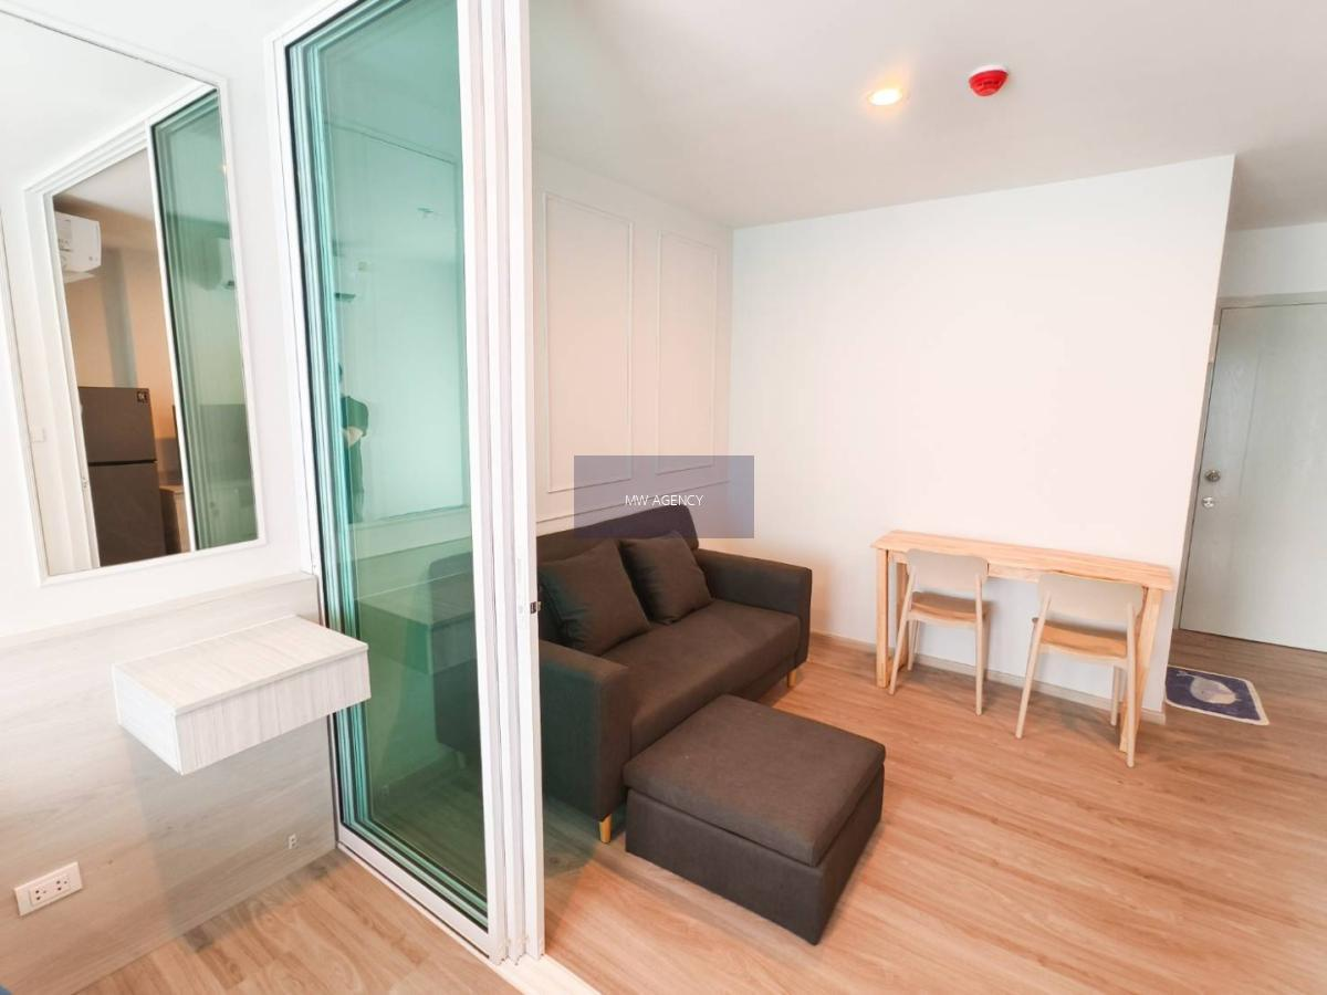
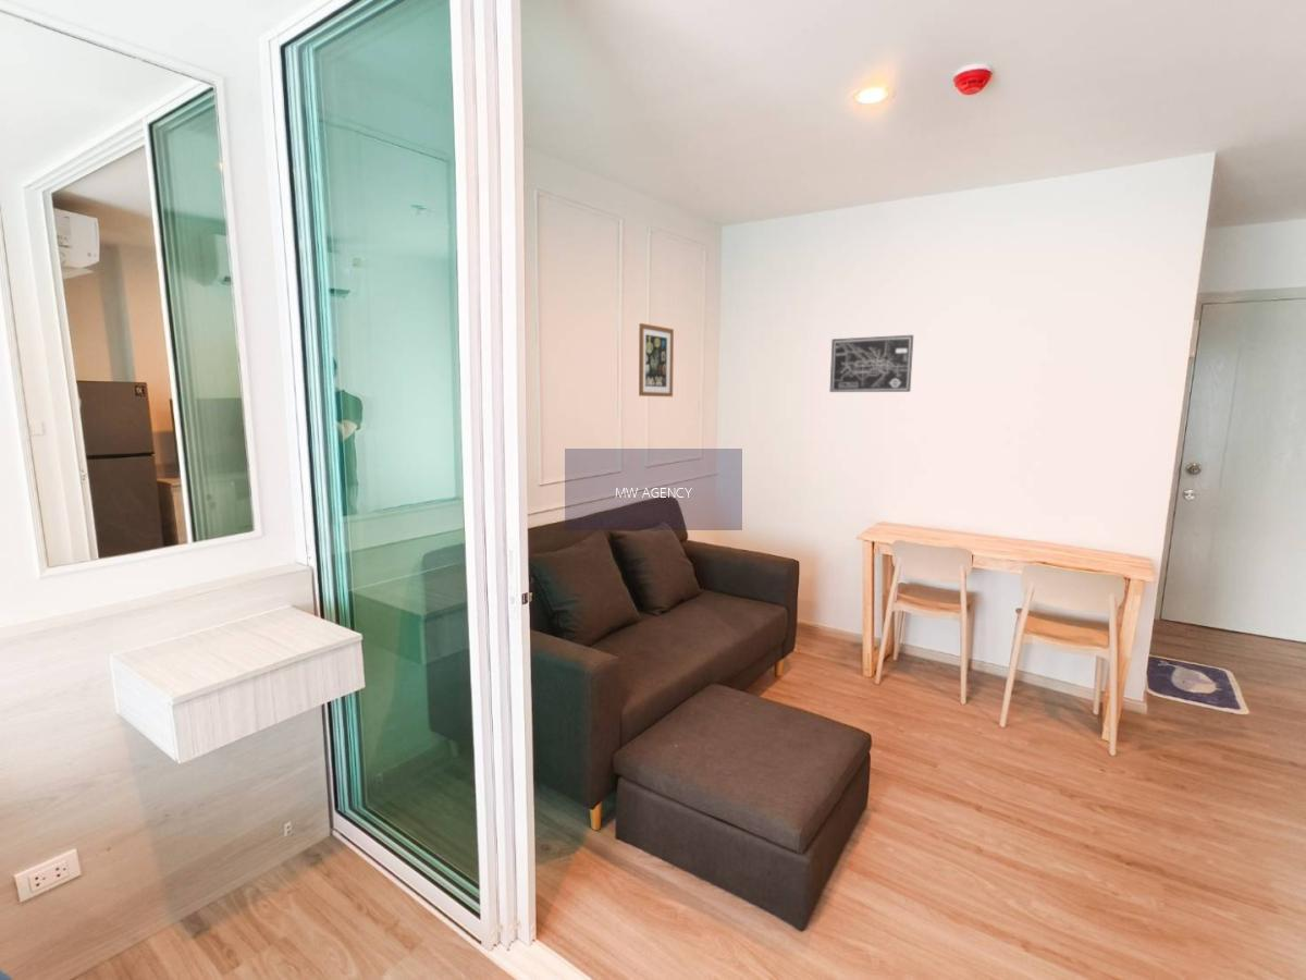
+ wall art (656, 362)
+ wall art (870, 364)
